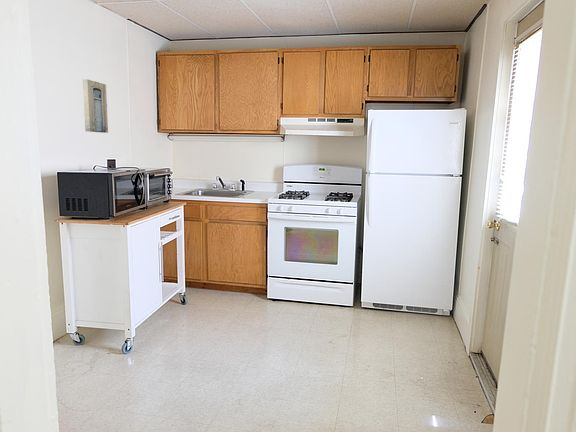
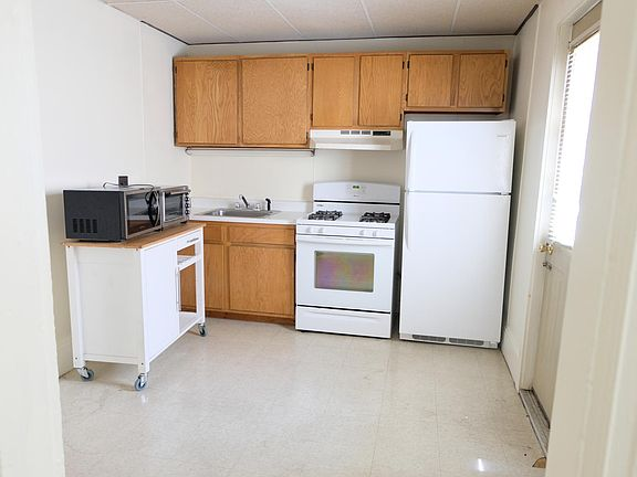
- wall art (95, 107)
